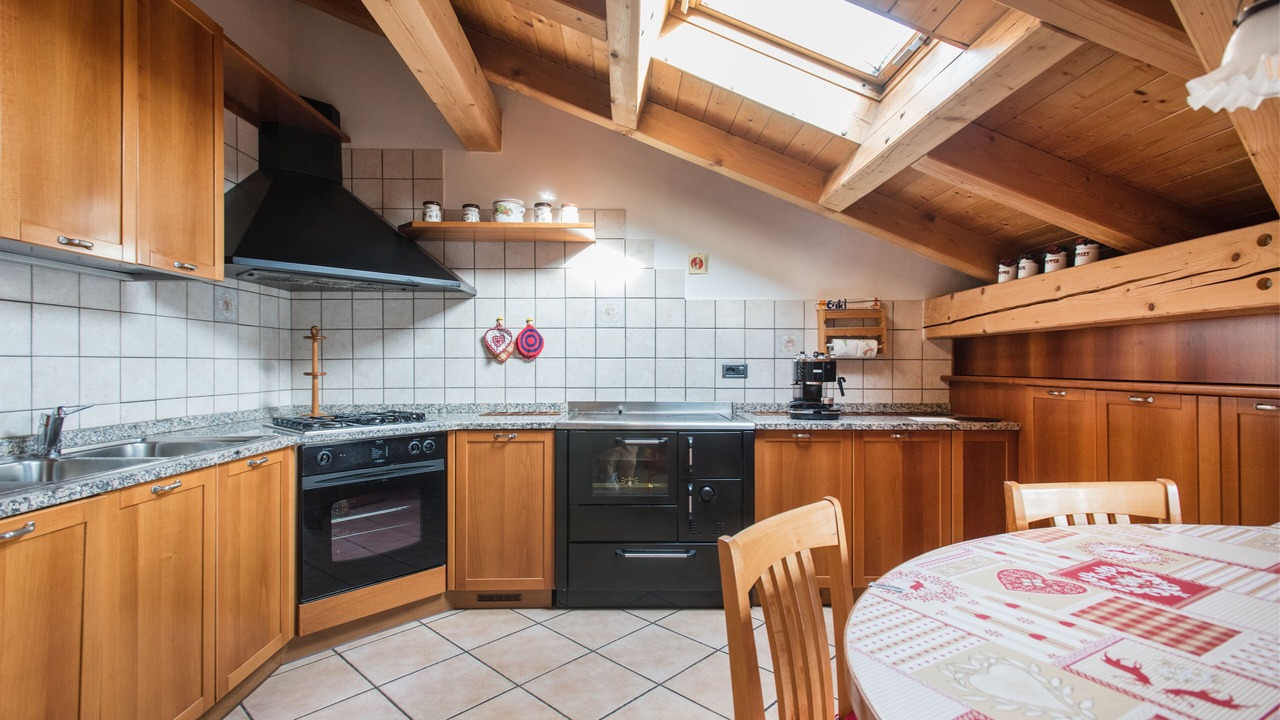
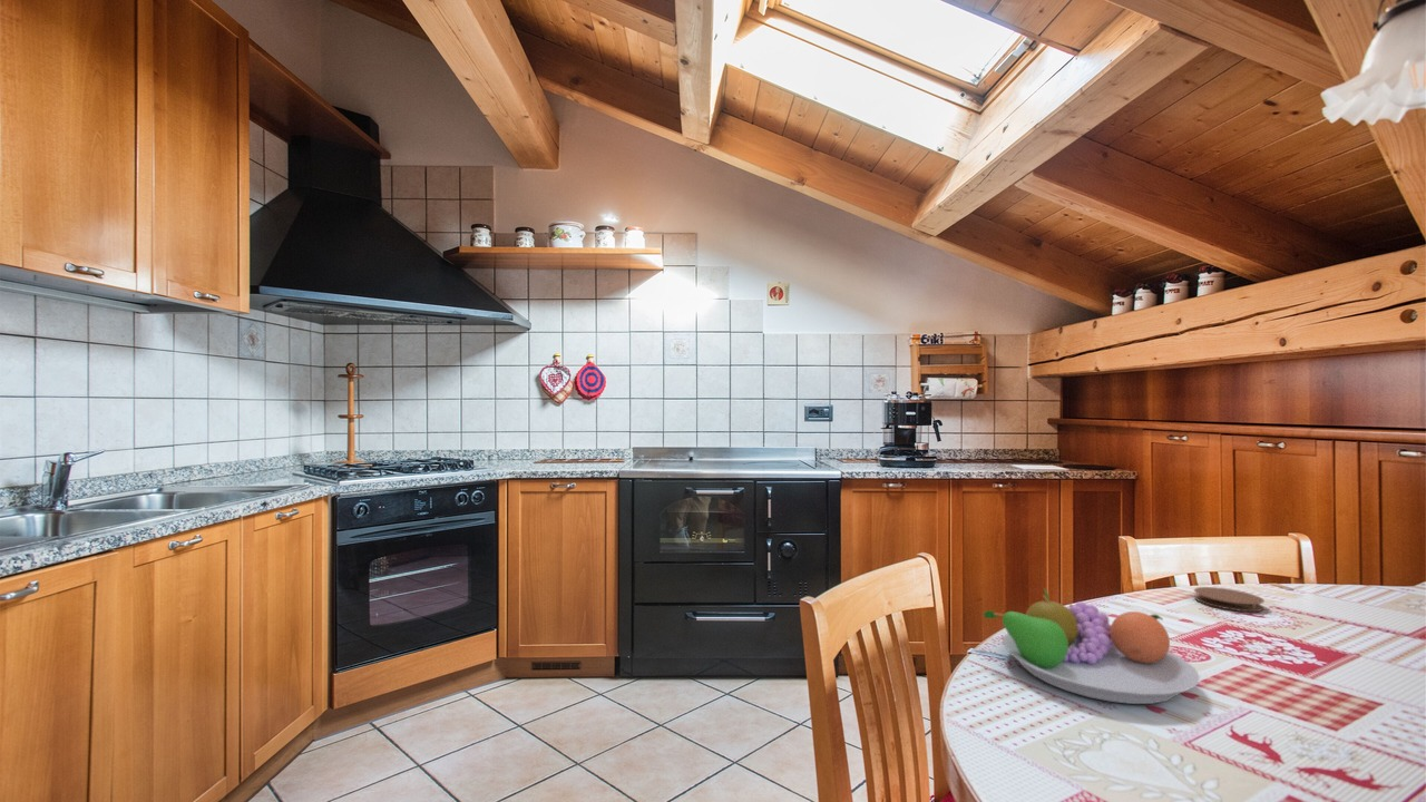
+ fruit bowl (1085, 636)
+ coaster (1228, 598)
